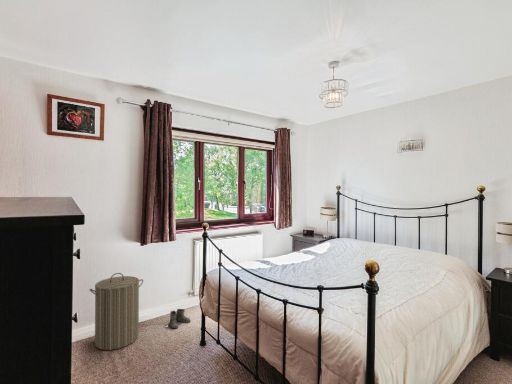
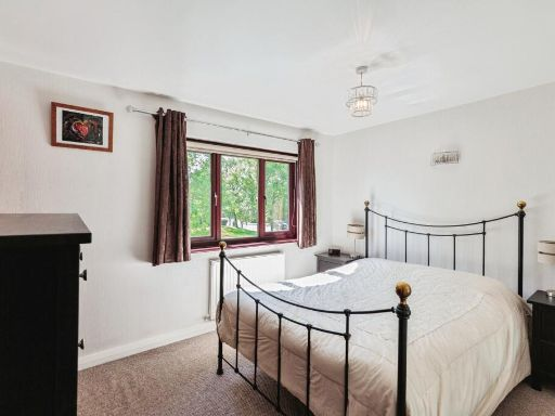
- boots (178, 317)
- laundry hamper (117, 306)
